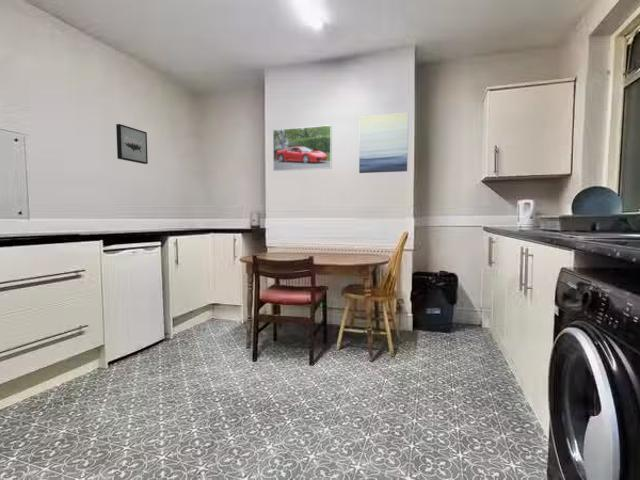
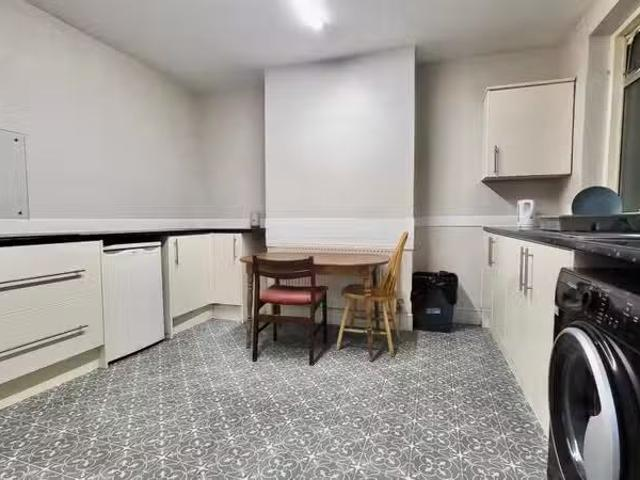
- wall art (132, 145)
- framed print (301, 148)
- wall art (383, 143)
